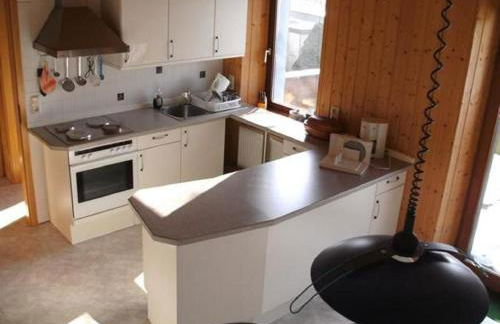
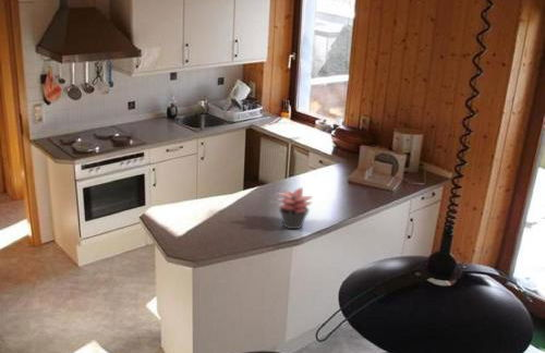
+ succulent plant (293, 208)
